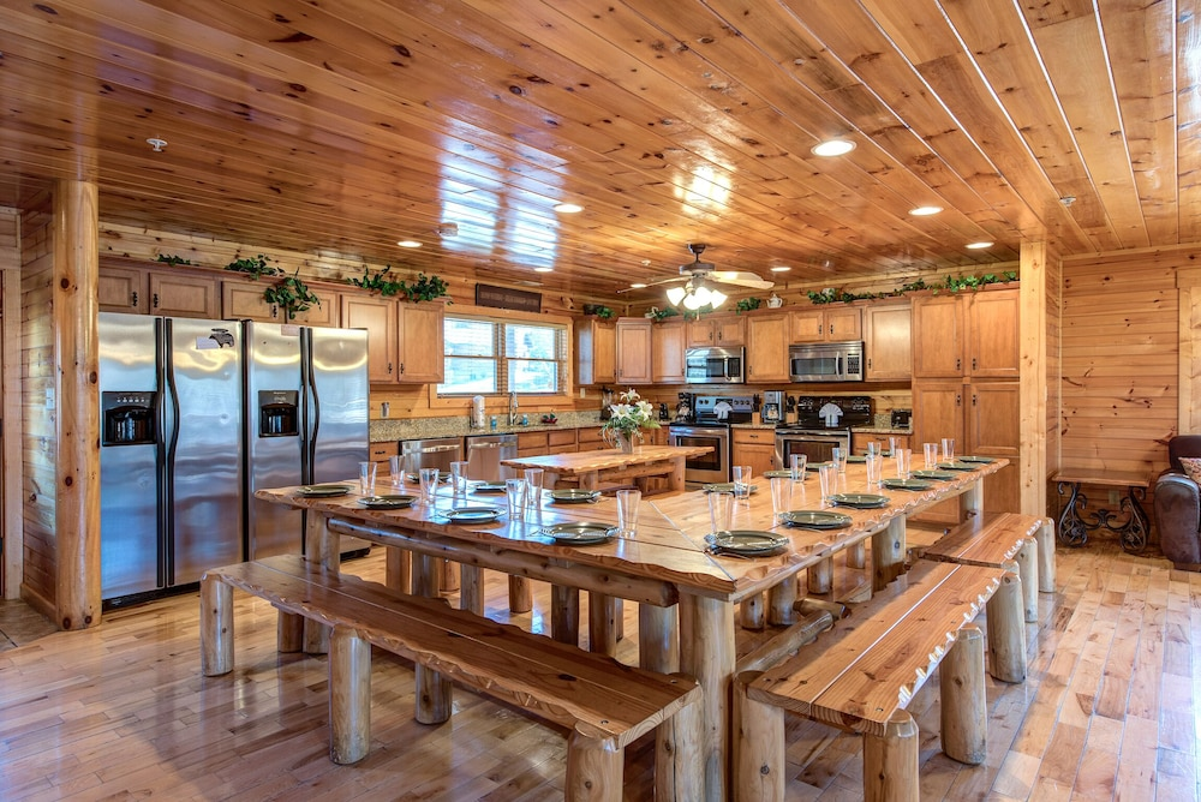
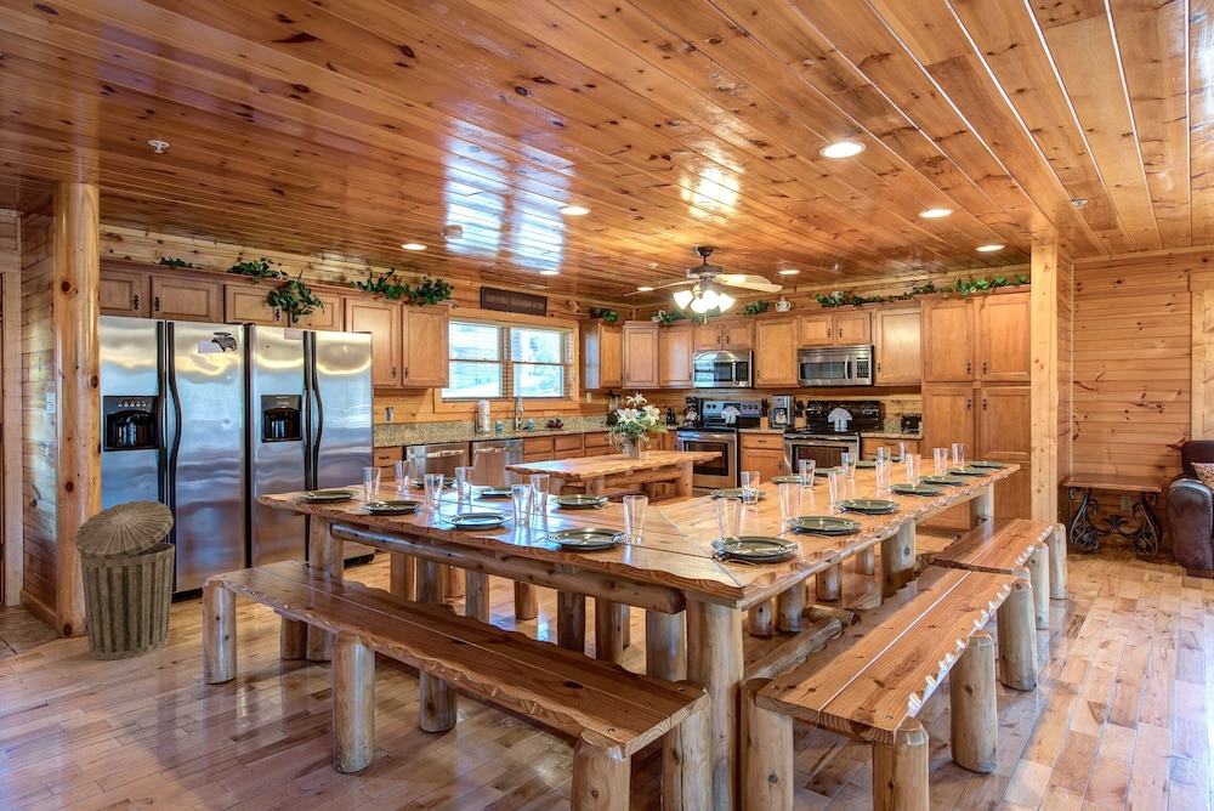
+ trash can (127, 575)
